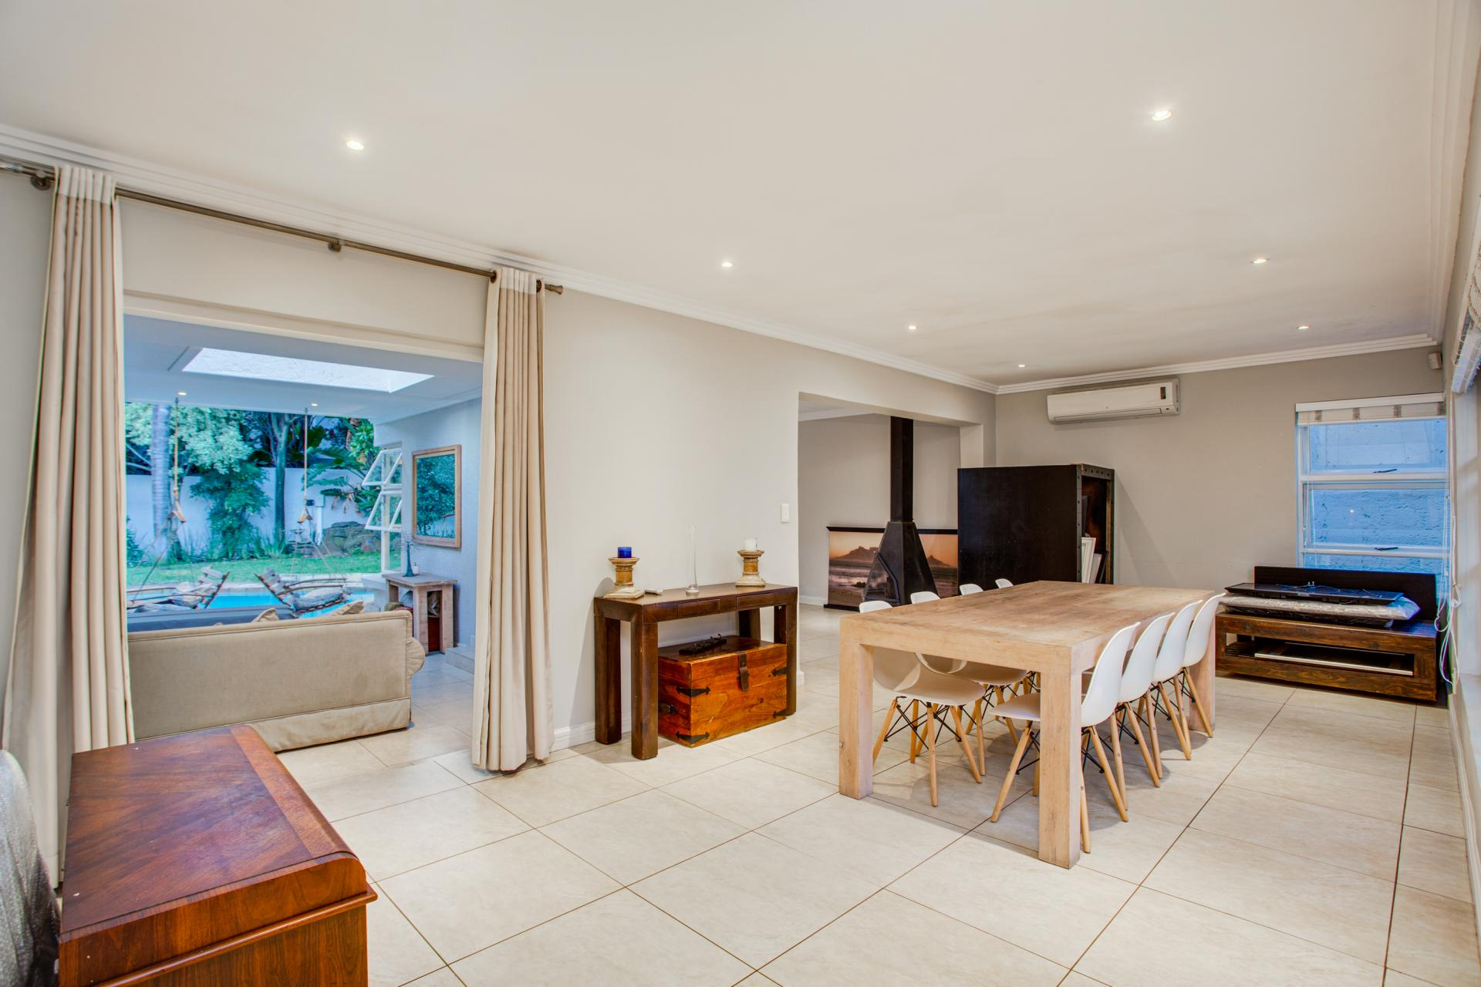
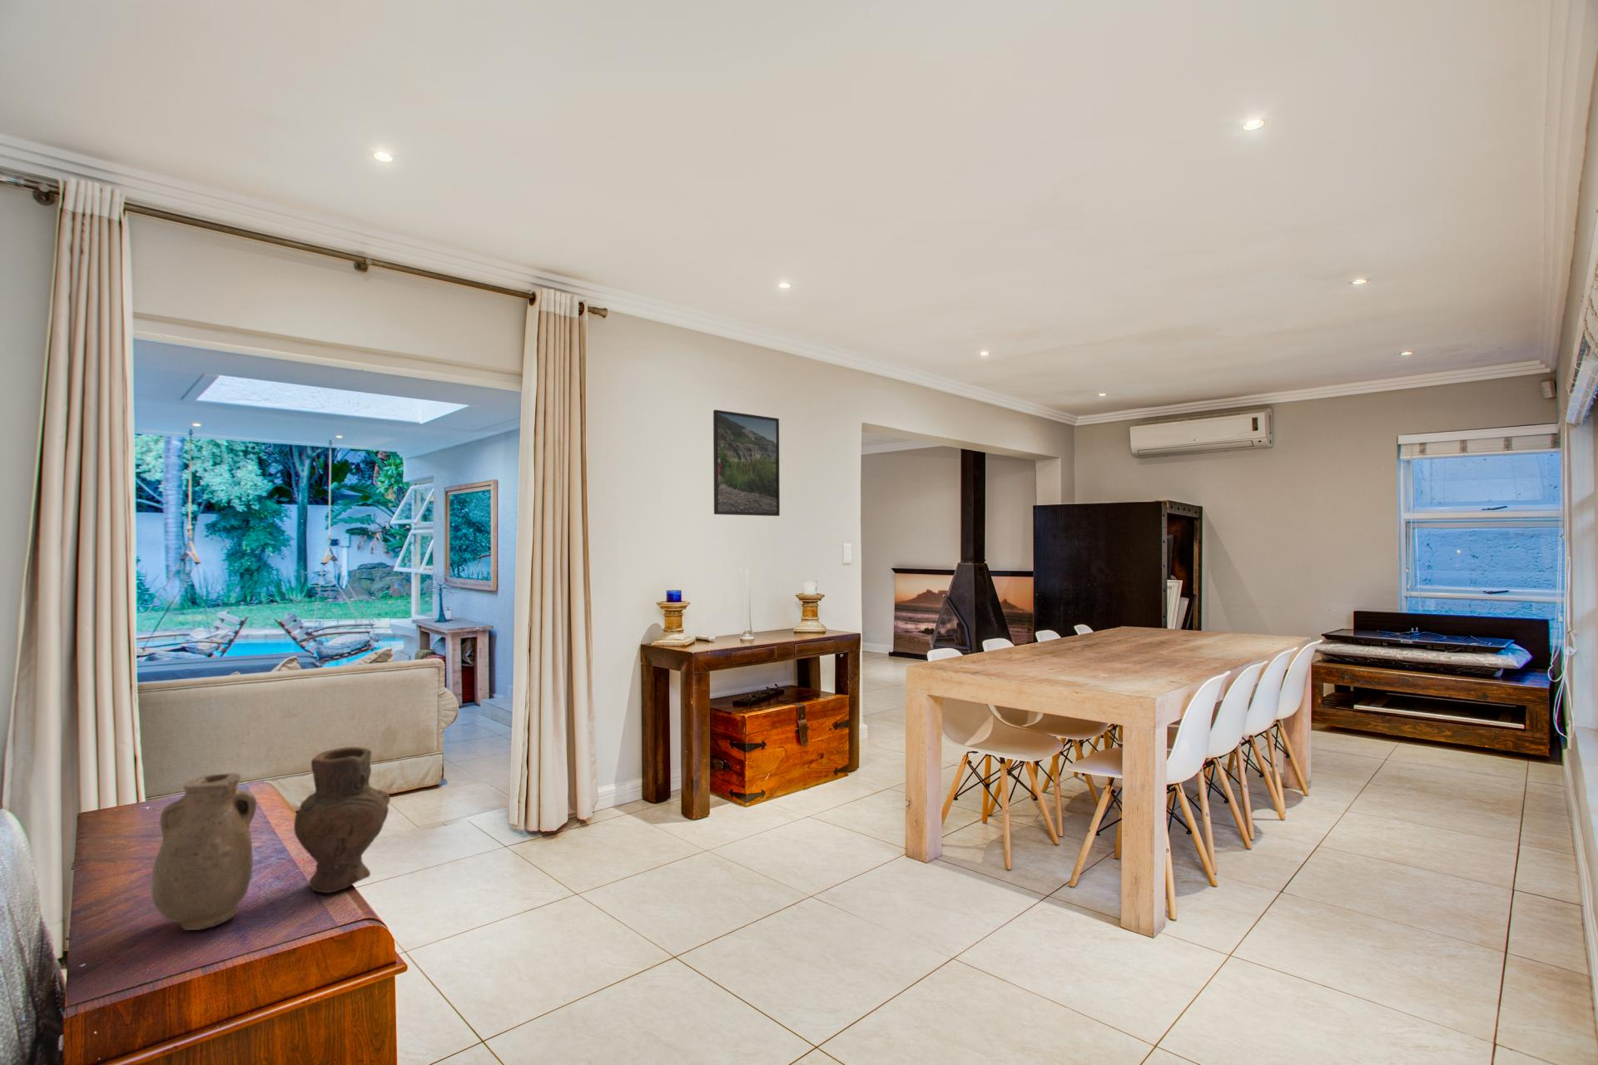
+ vase (294, 828)
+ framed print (748, 465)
